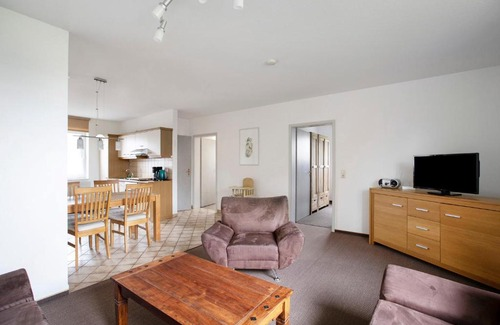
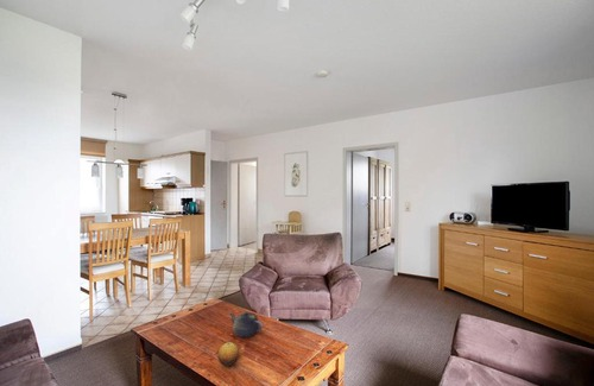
+ fruit (228, 354)
+ teapot (245, 322)
